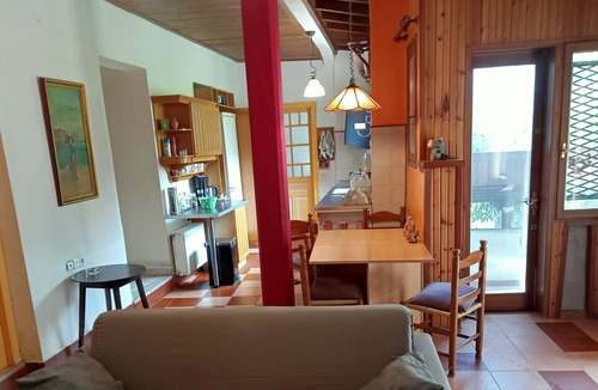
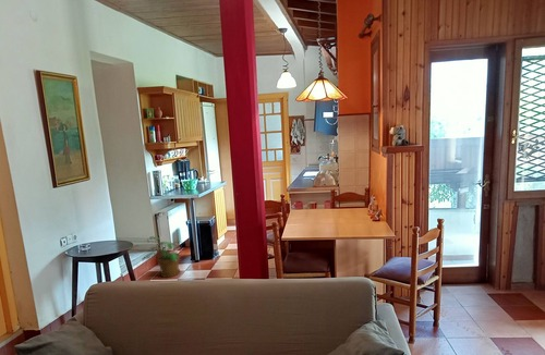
+ potted plant (164, 256)
